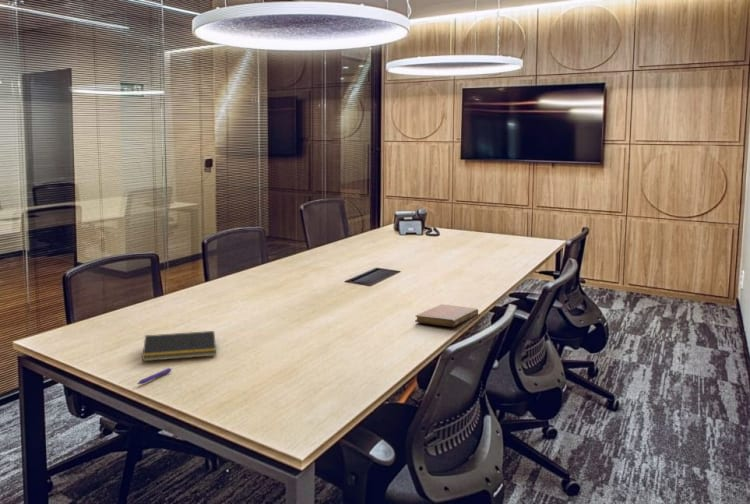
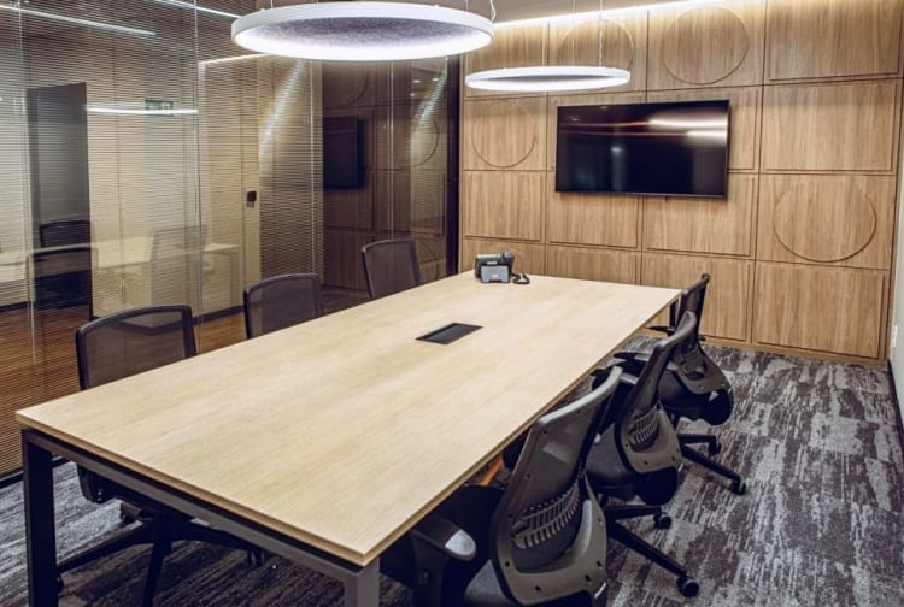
- notepad (180, 345)
- pen (154, 376)
- notebook (447, 314)
